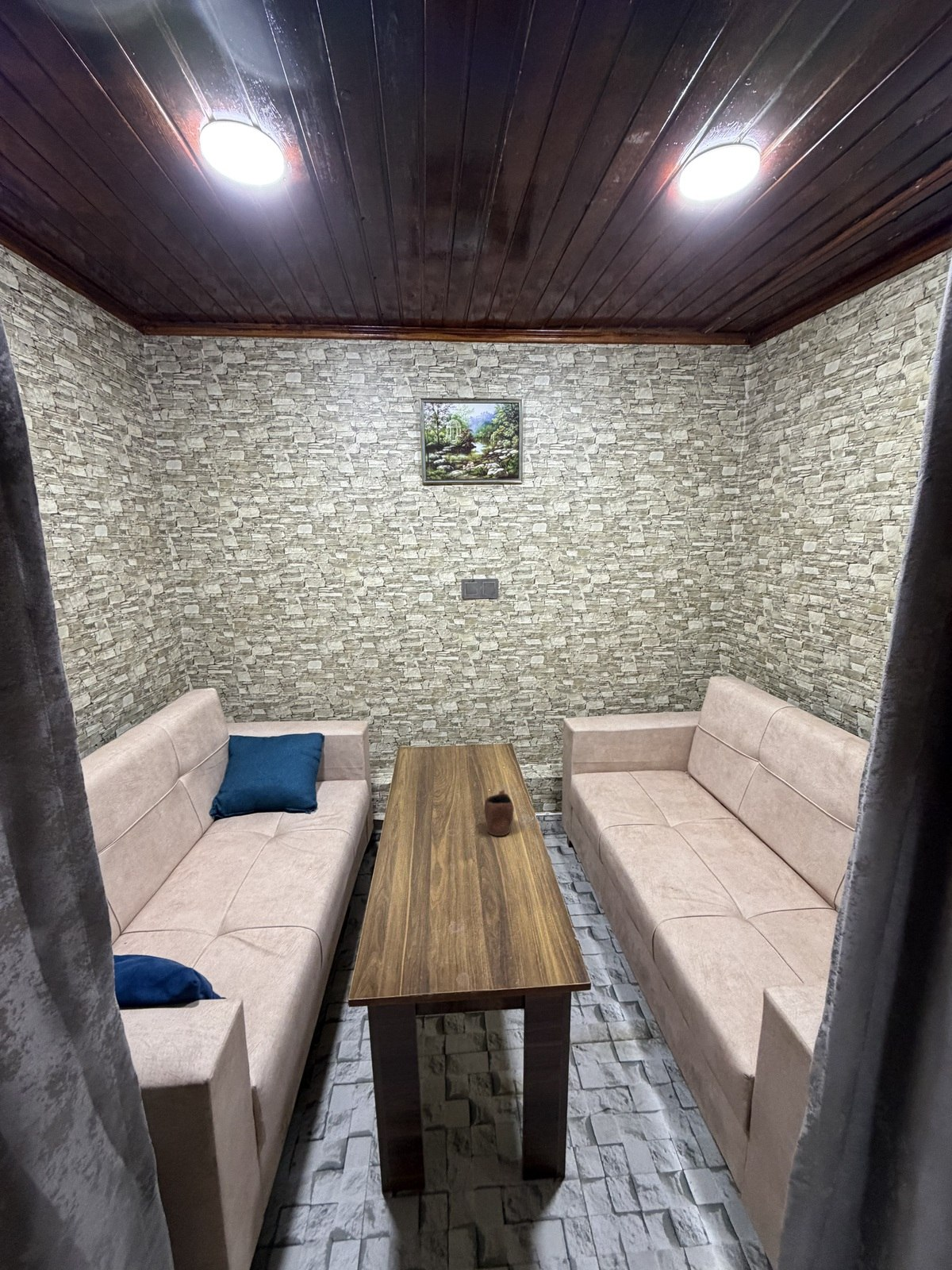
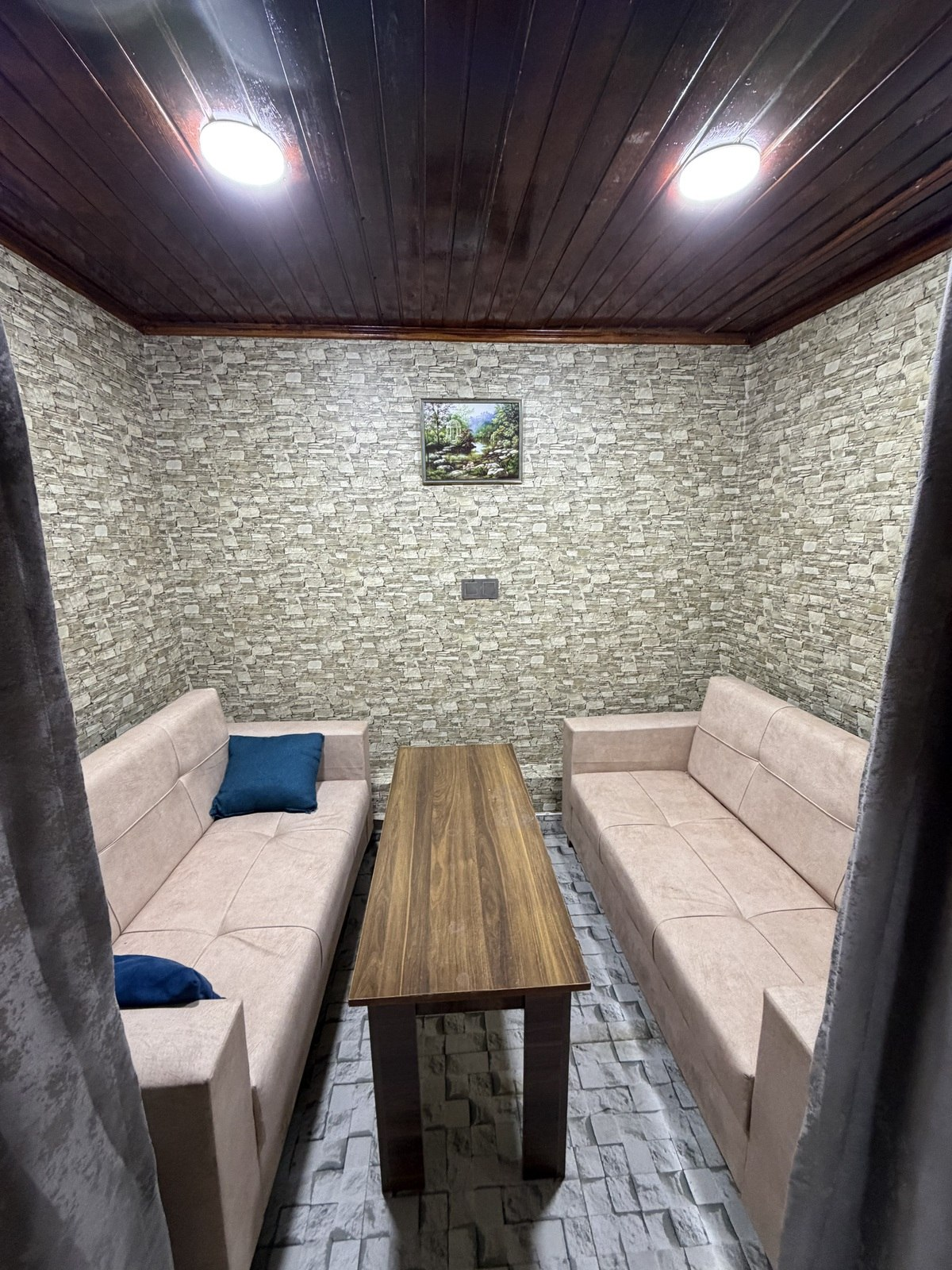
- mug (499, 809)
